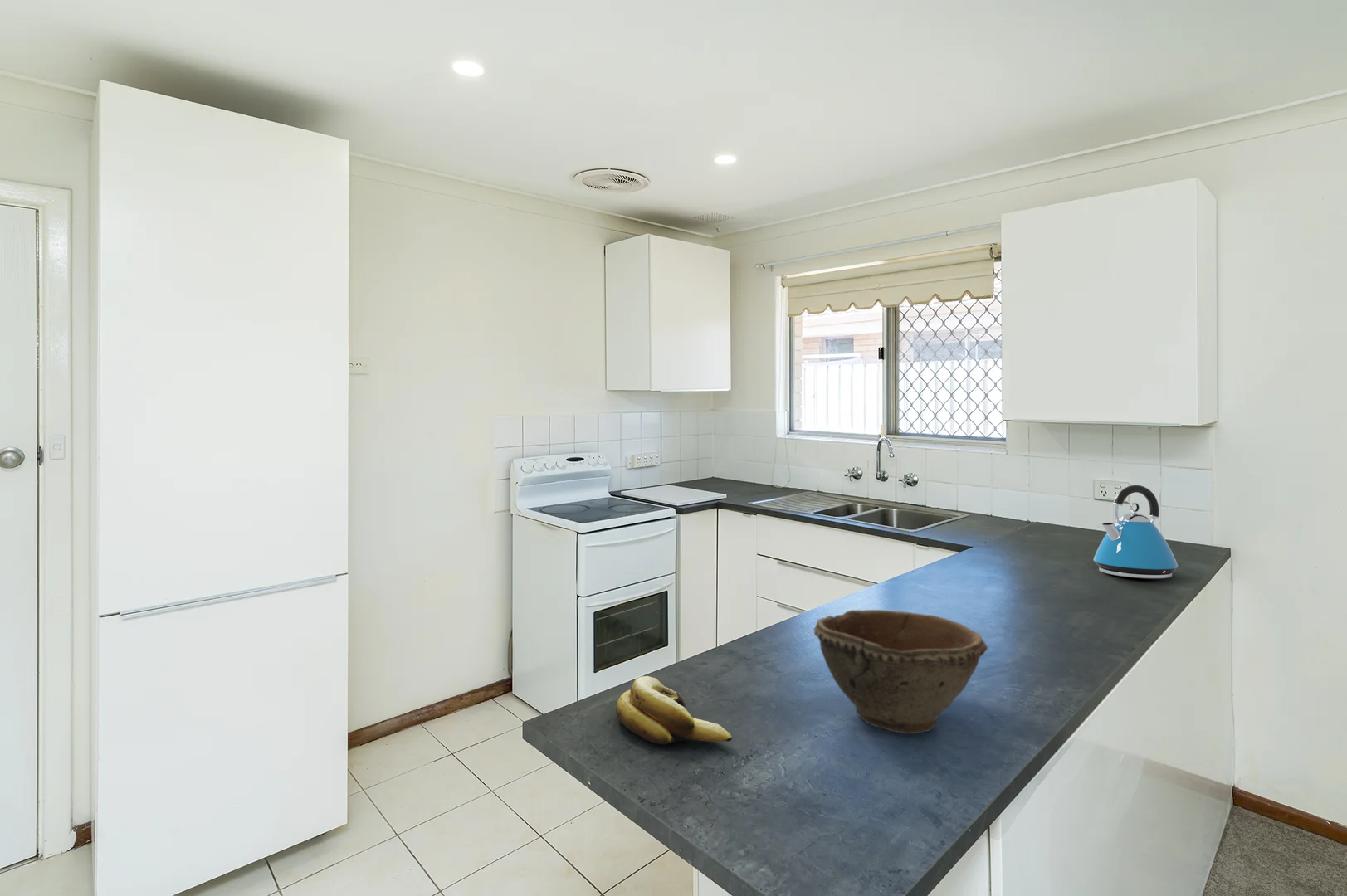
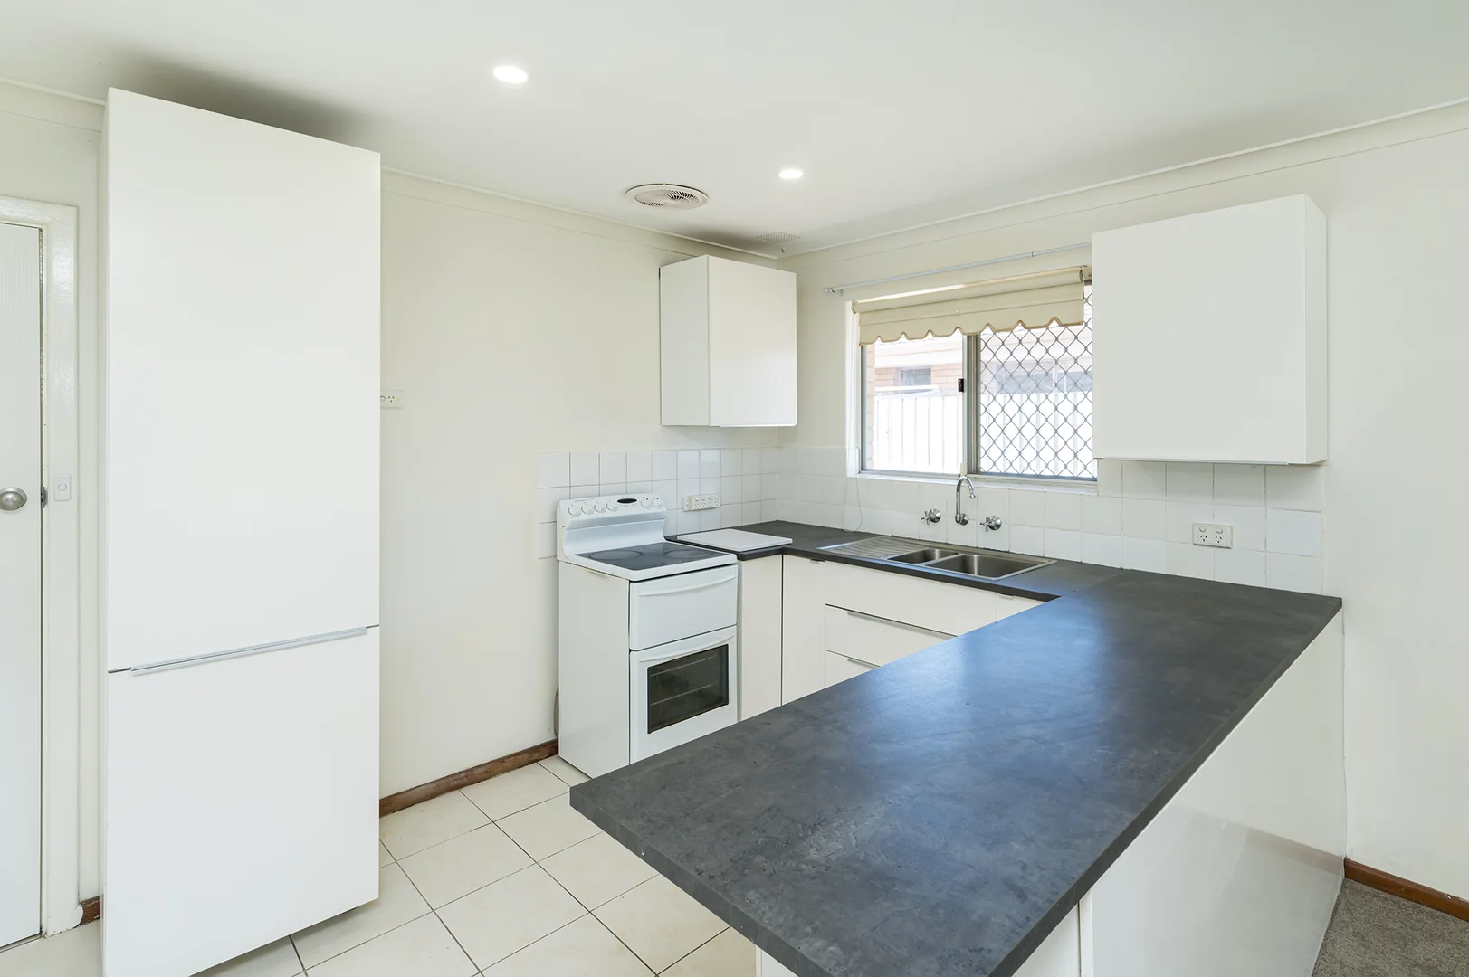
- bowl (896, 670)
- kettle (1136, 528)
- banana (674, 702)
